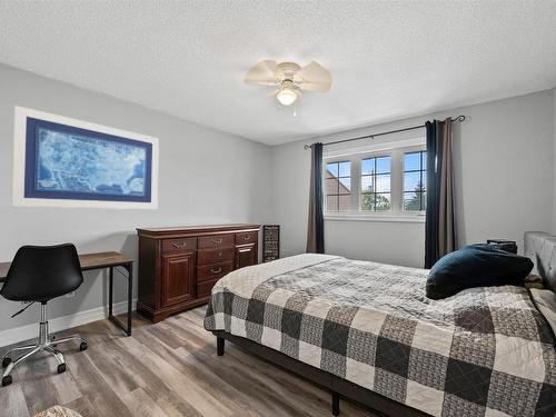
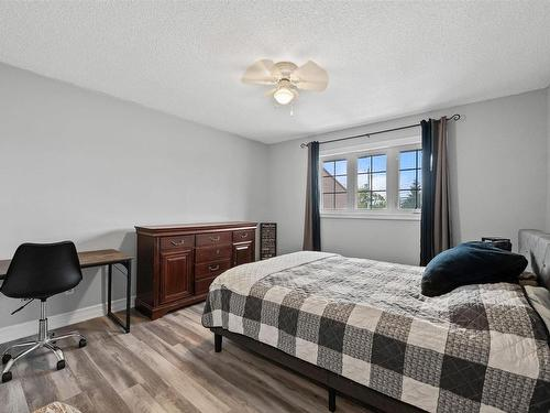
- wall art (97, 166)
